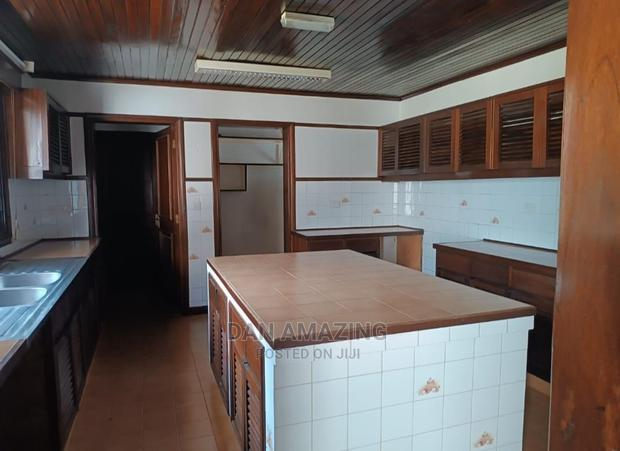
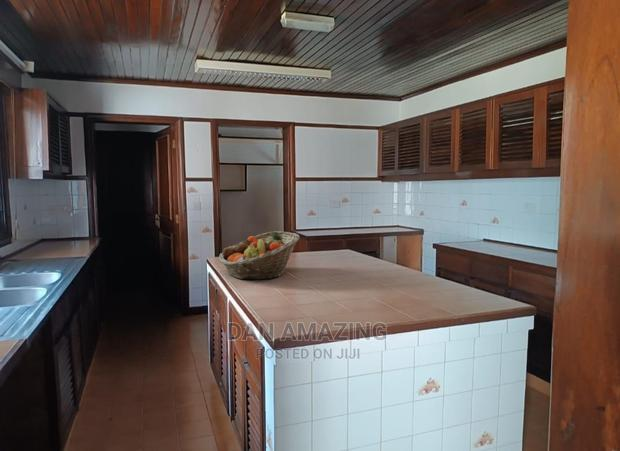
+ fruit basket (259, 253)
